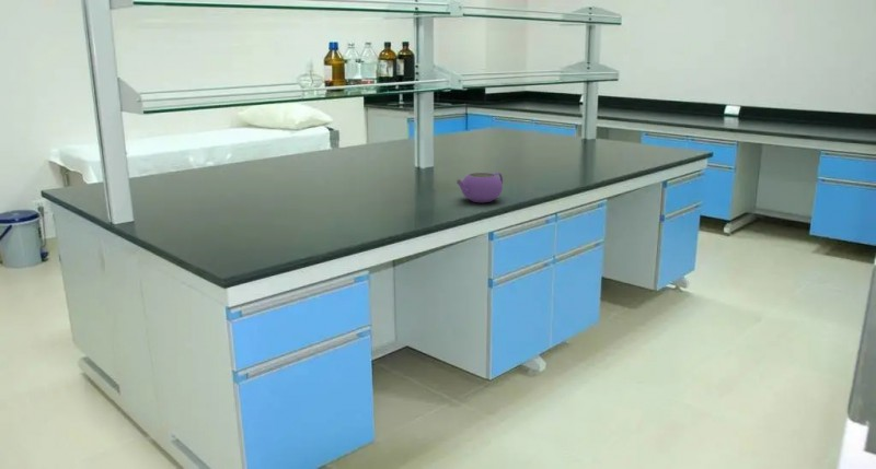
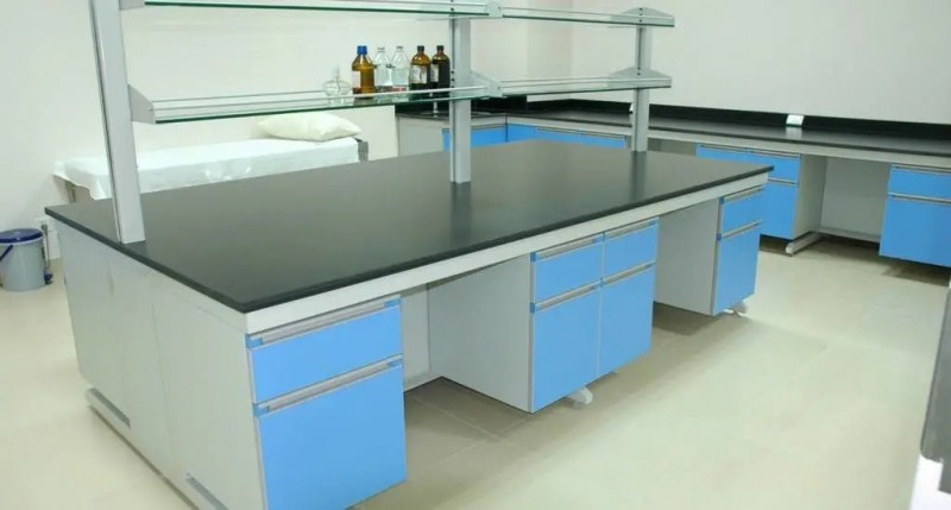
- teapot (480, 187)
